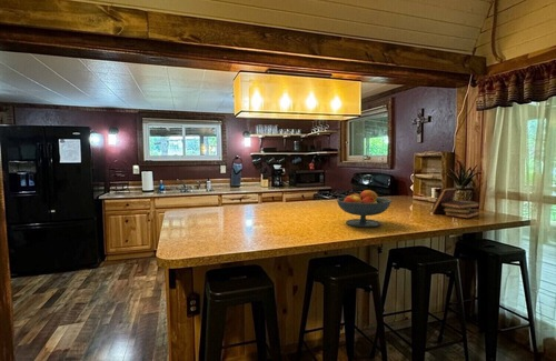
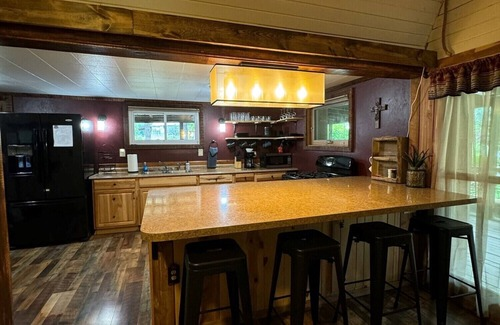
- fruit bowl (363, 207)
- book (454, 201)
